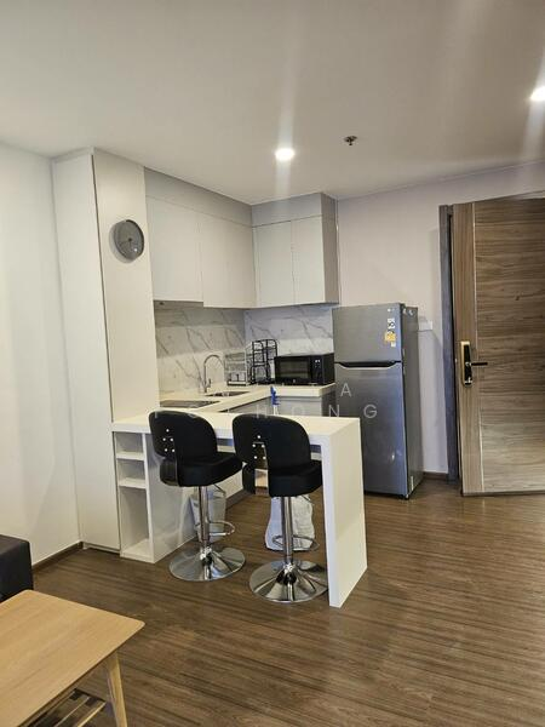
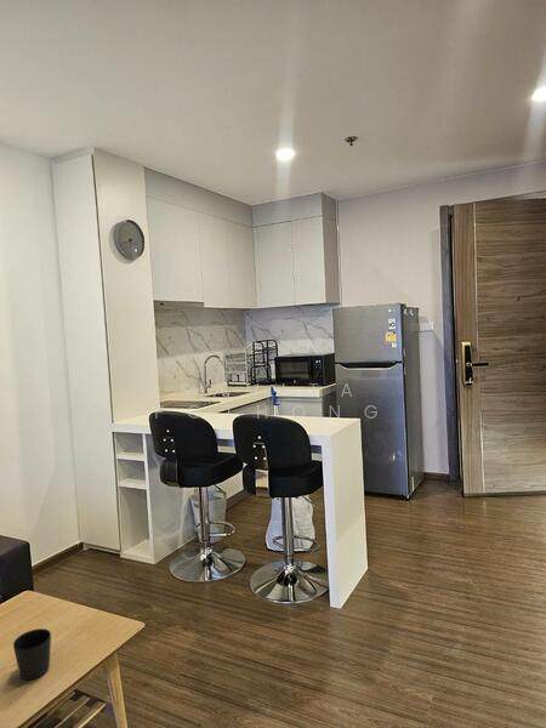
+ cup (33, 652)
